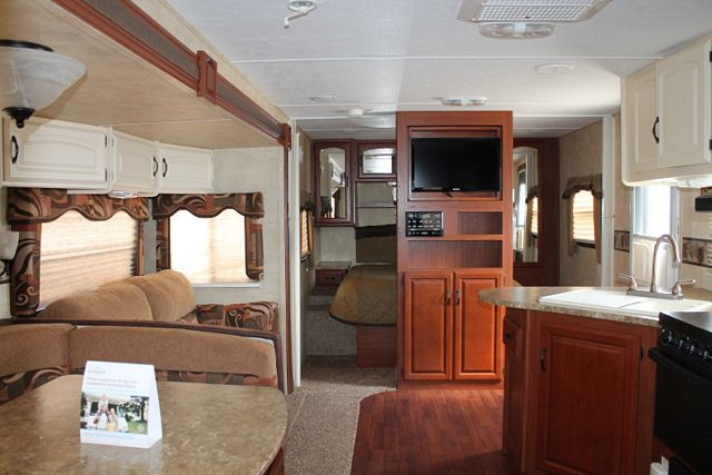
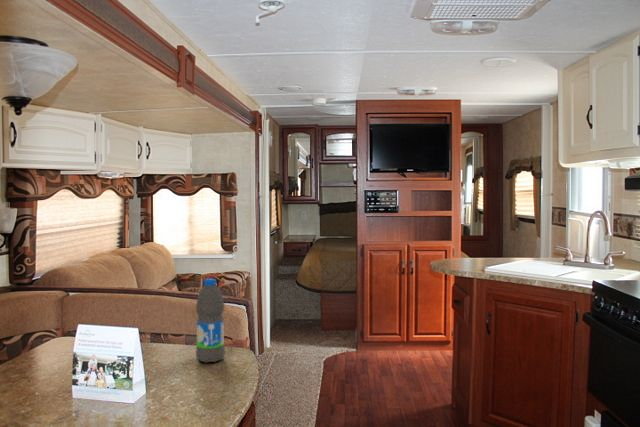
+ water bottle (210, 319)
